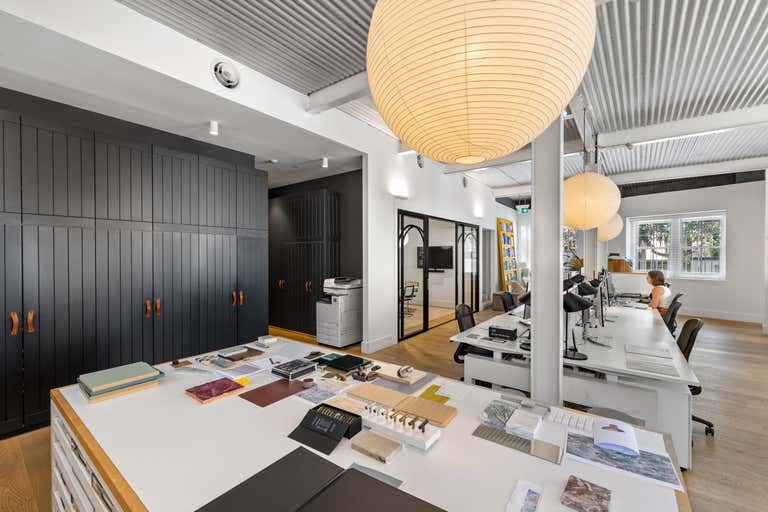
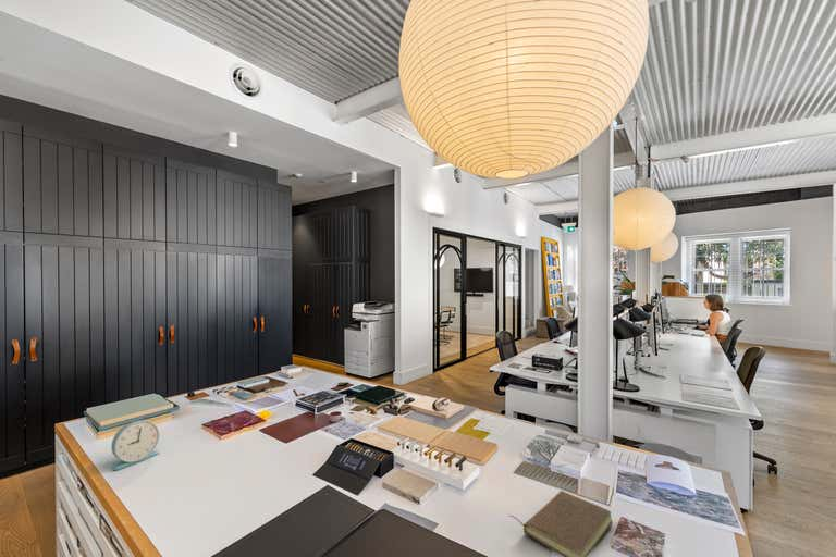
+ book (560, 518)
+ alarm clock (134, 440)
